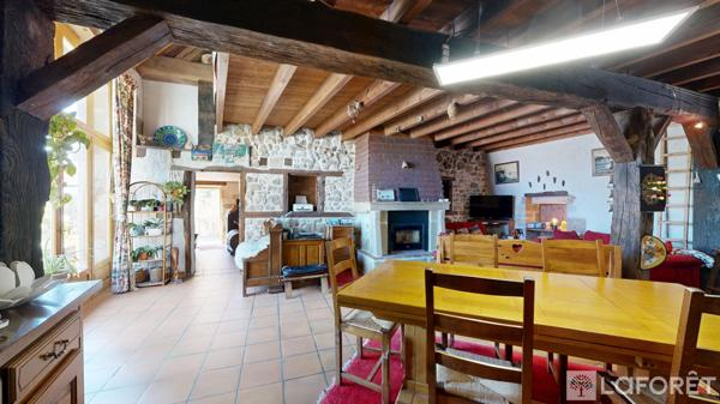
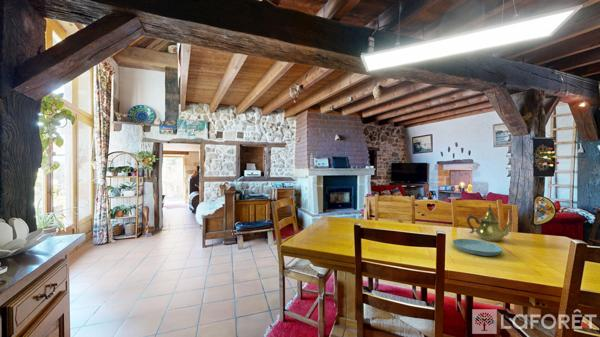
+ teapot (488, 221)
+ saucer (476, 247)
